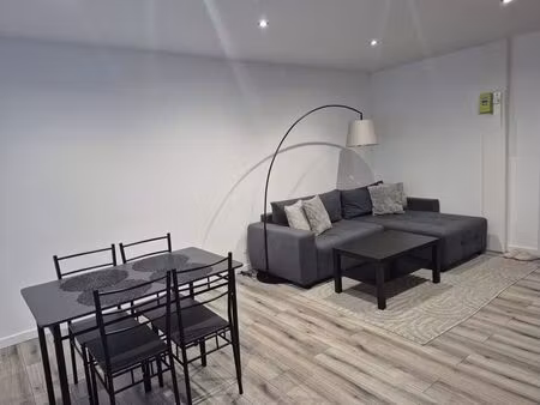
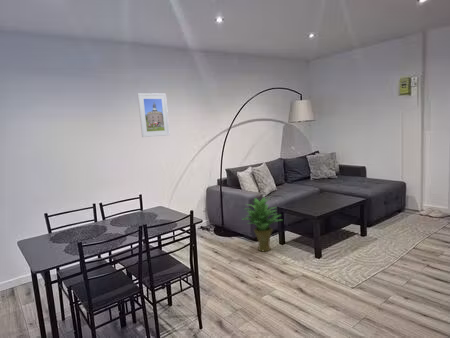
+ potted plant (262, 223)
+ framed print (154, 115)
